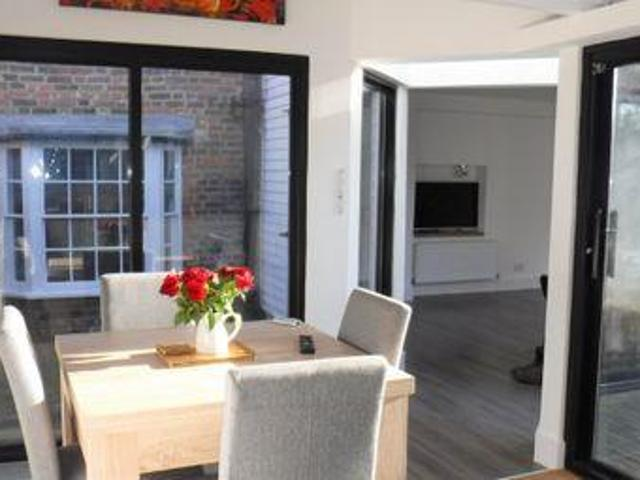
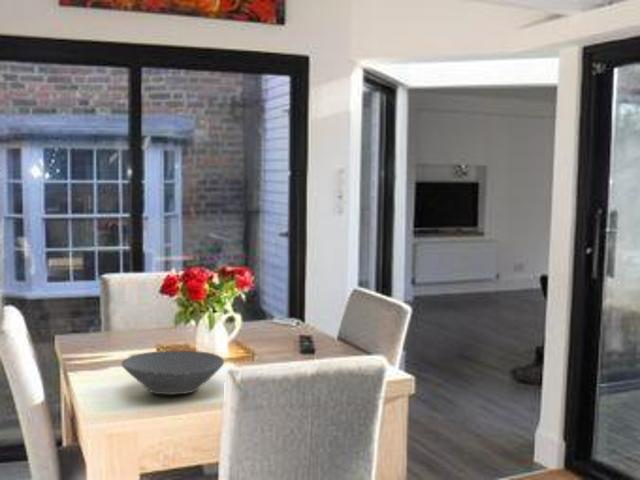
+ bowl (173, 374)
